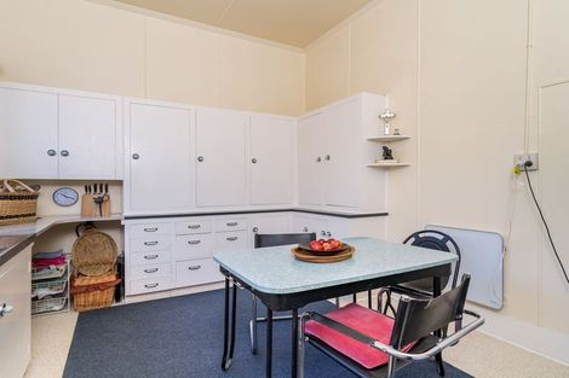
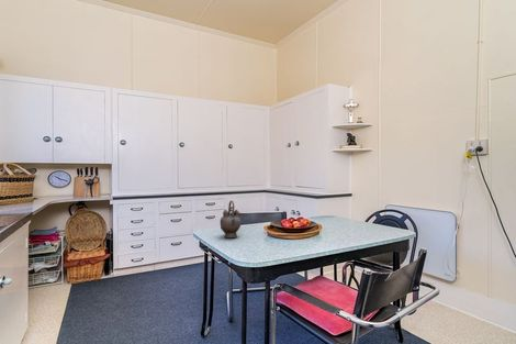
+ teapot (231, 219)
